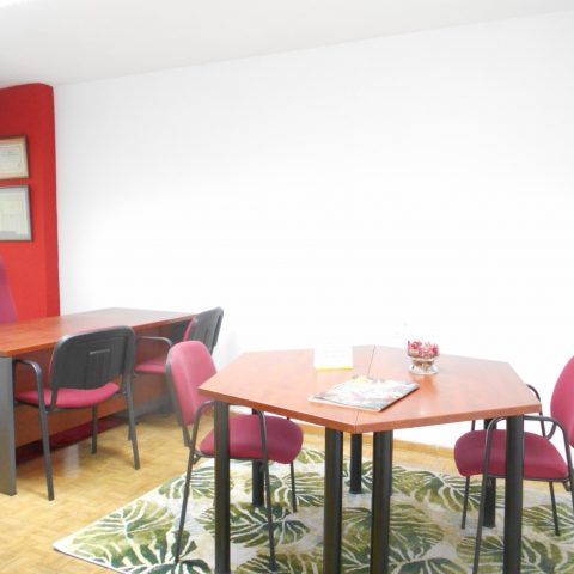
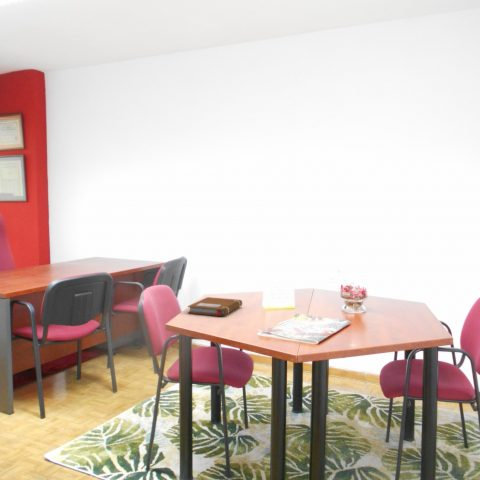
+ notebook (215, 306)
